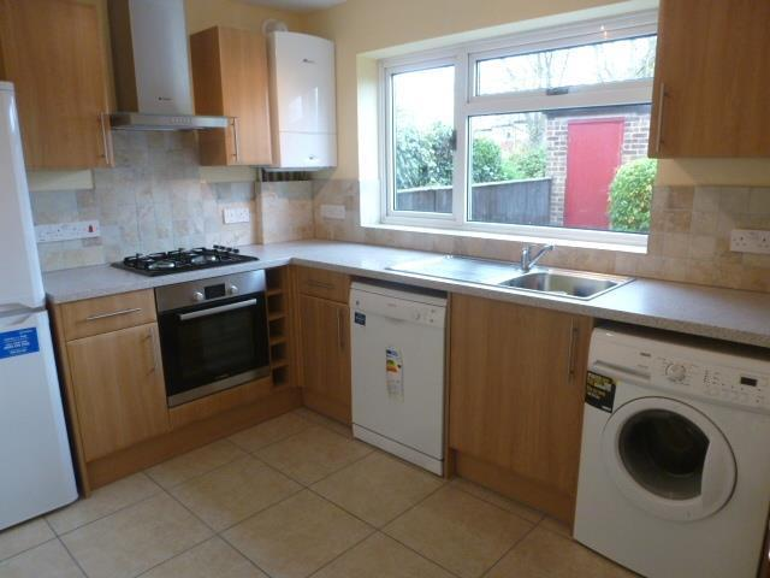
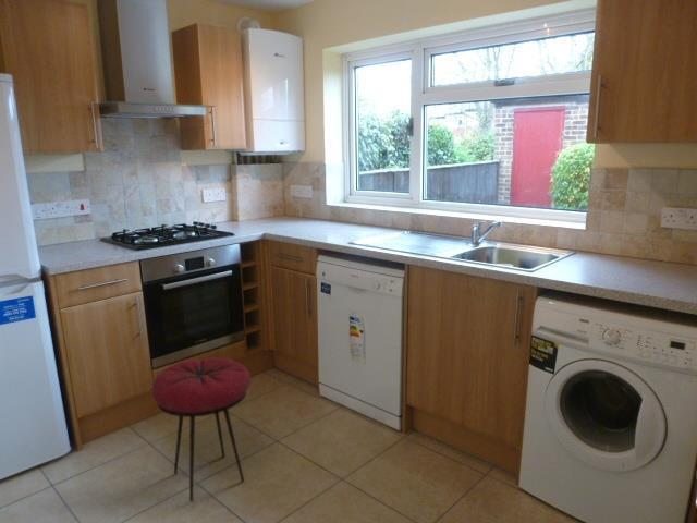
+ stool (204, 415)
